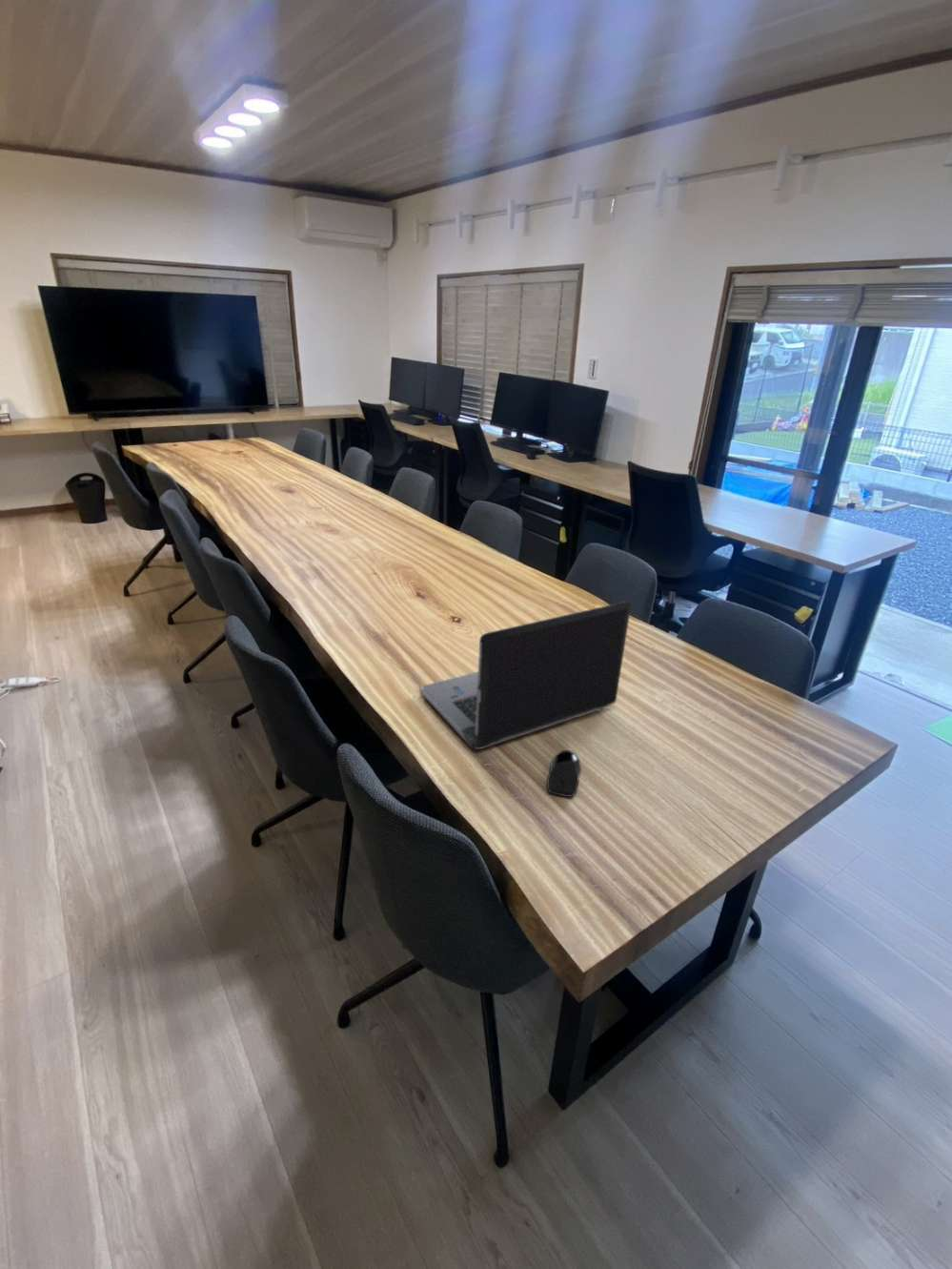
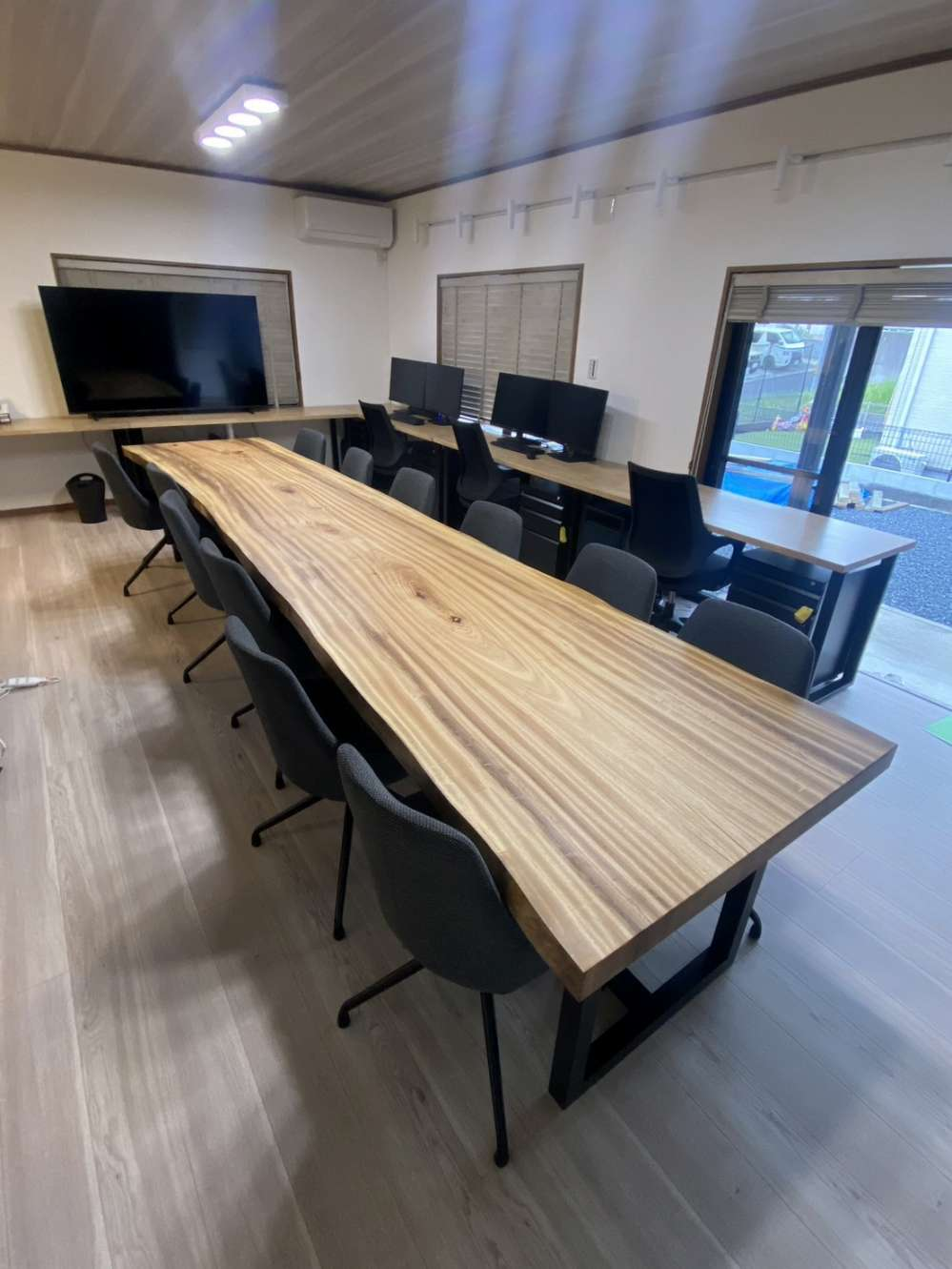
- computer mouse (564, 770)
- laptop computer (519, 650)
